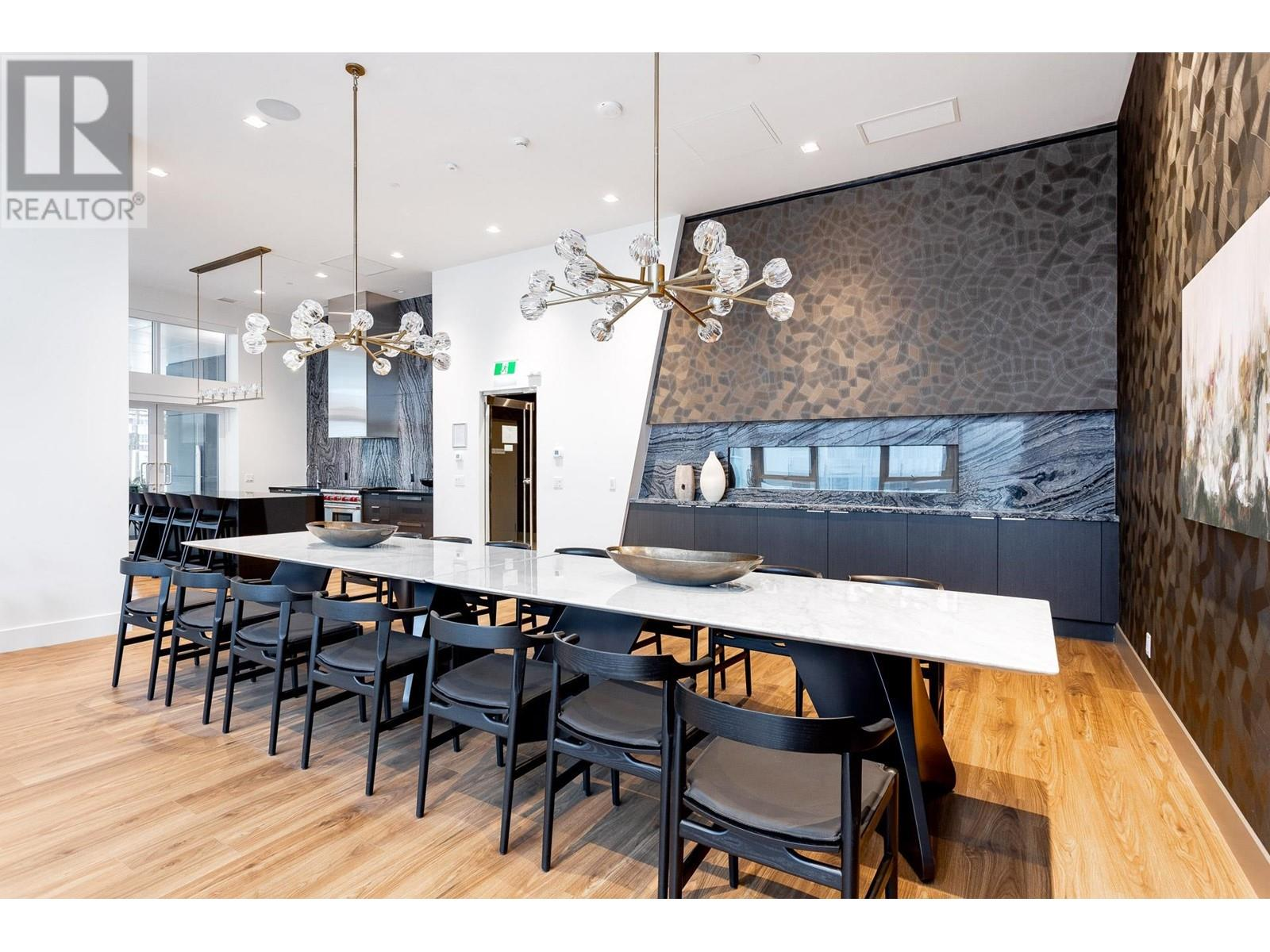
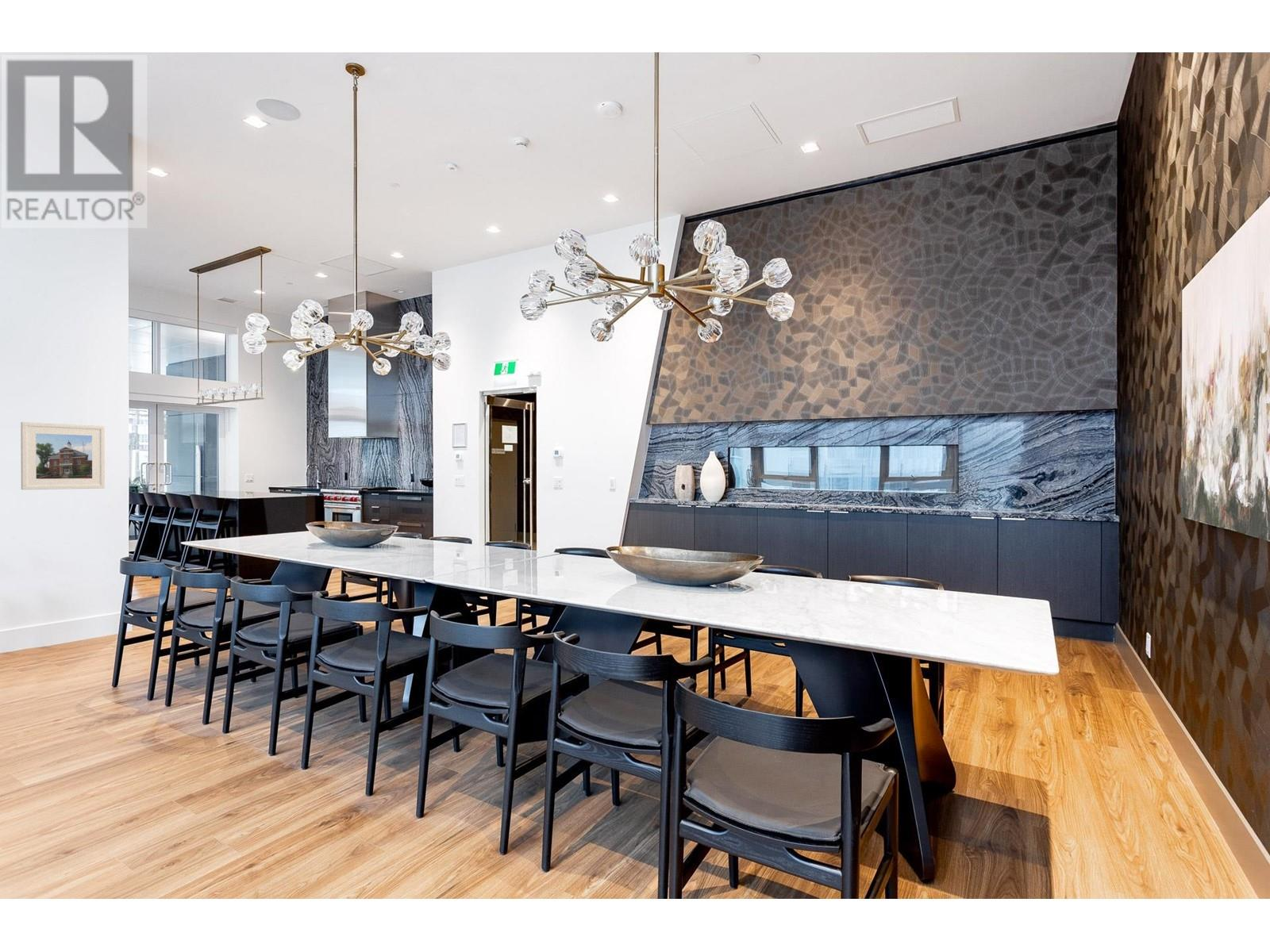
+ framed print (64, 456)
